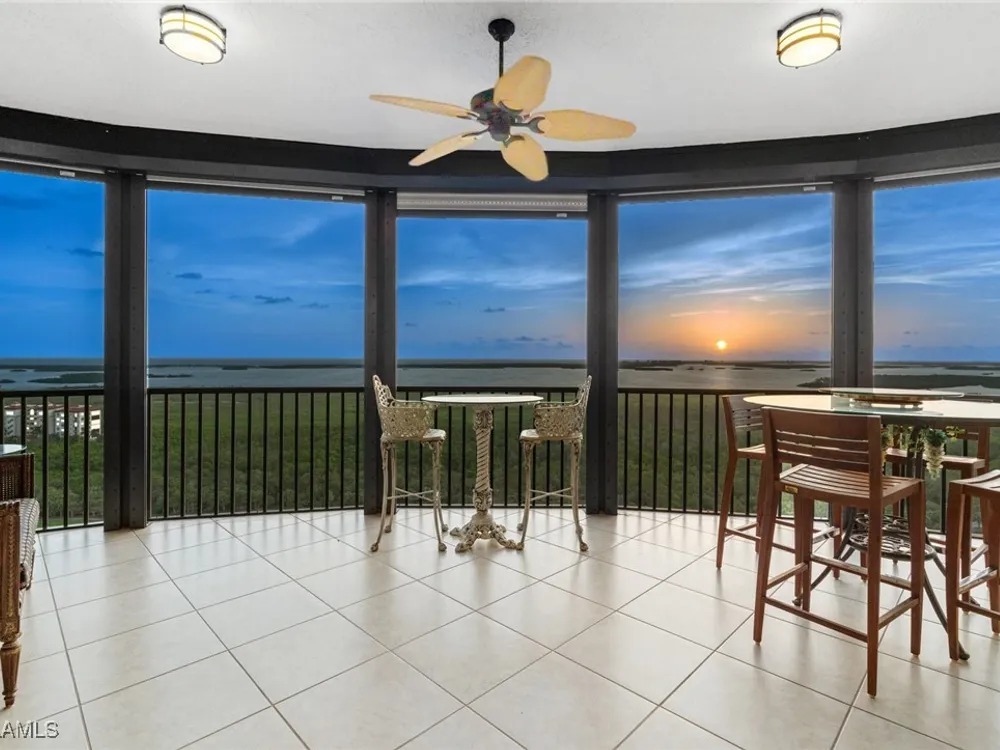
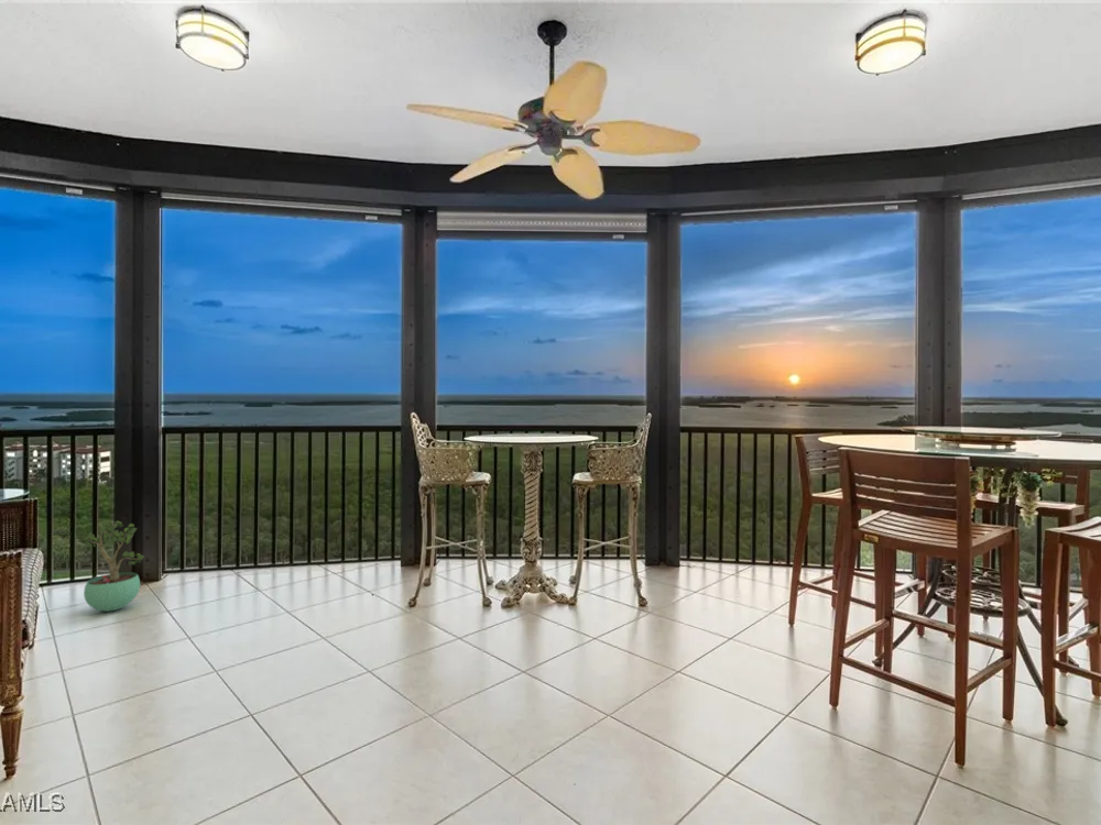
+ potted plant (110, 566)
